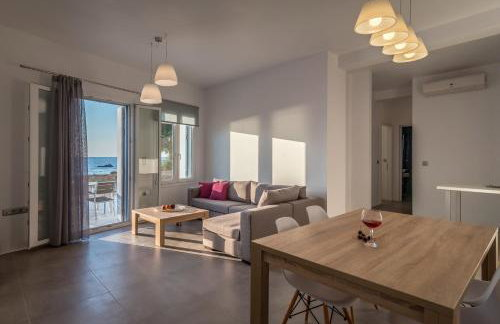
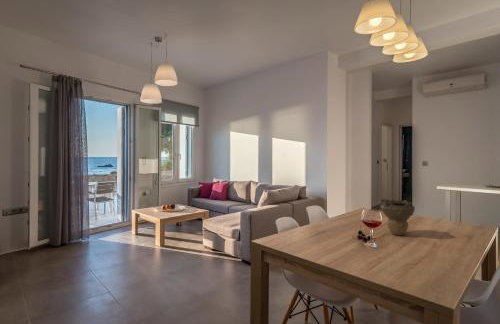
+ decorative bowl (397, 217)
